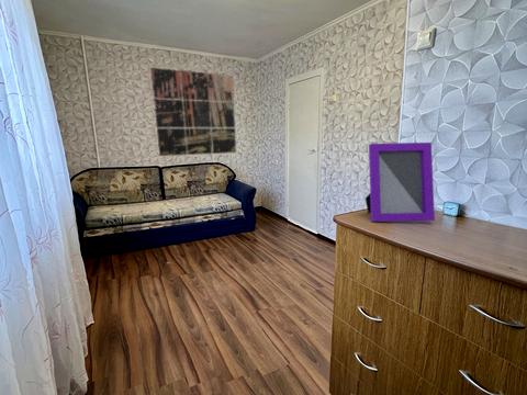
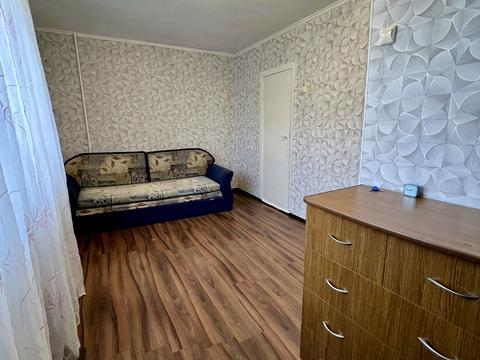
- picture frame (397, 181)
- wall art (197, 114)
